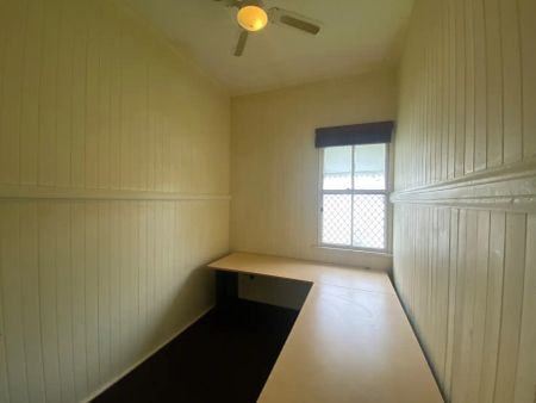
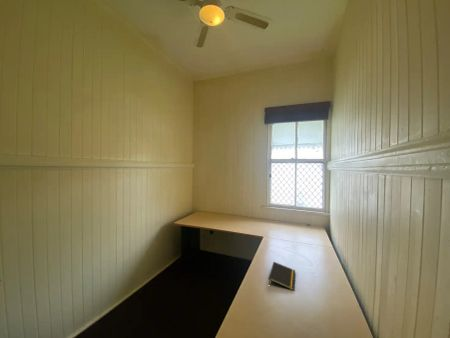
+ notepad (282, 274)
